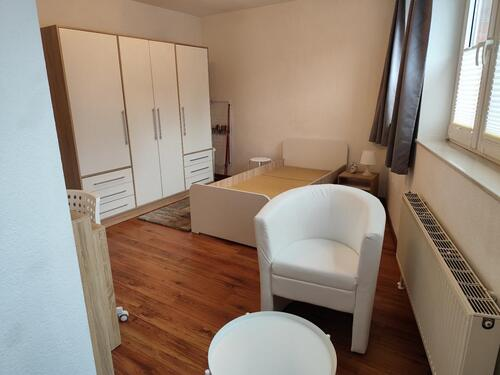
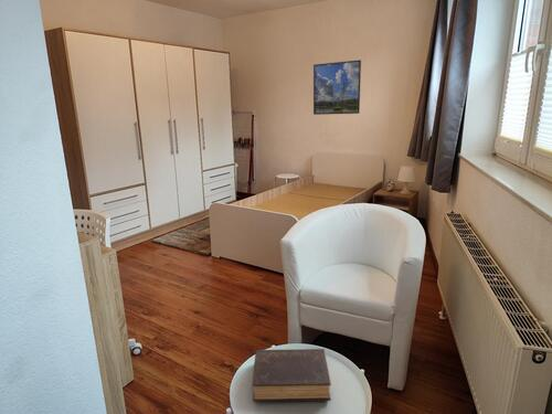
+ book (290, 372)
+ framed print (336, 88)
